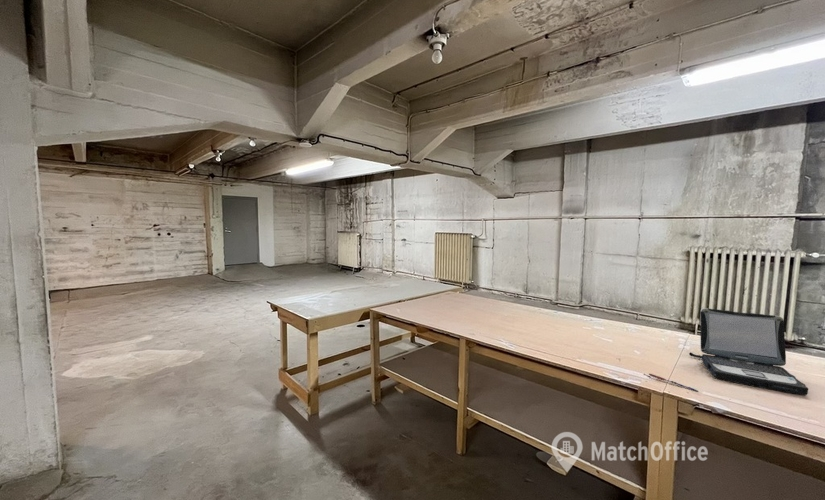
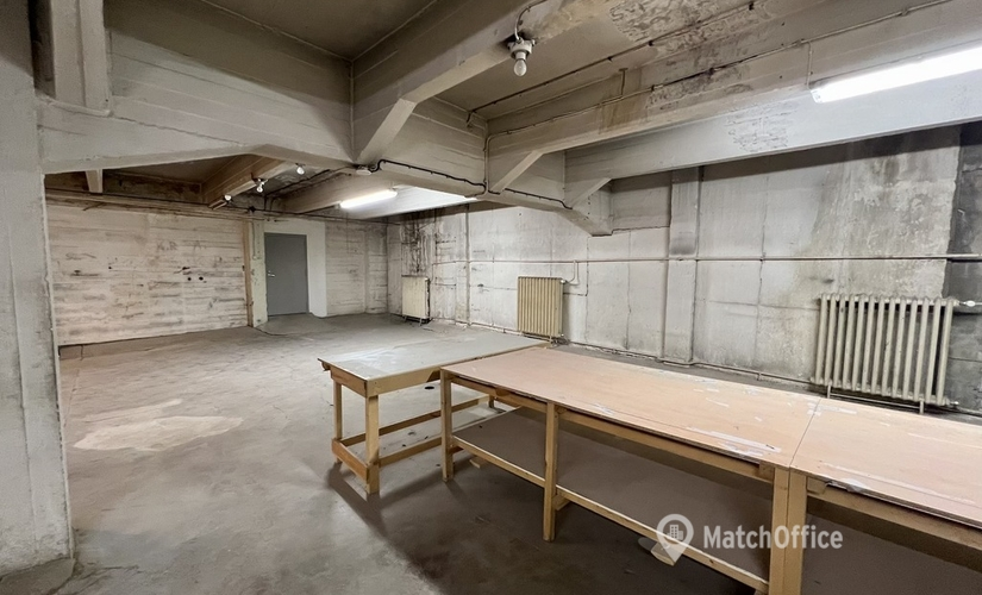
- laptop (745, 345)
- pen (672, 381)
